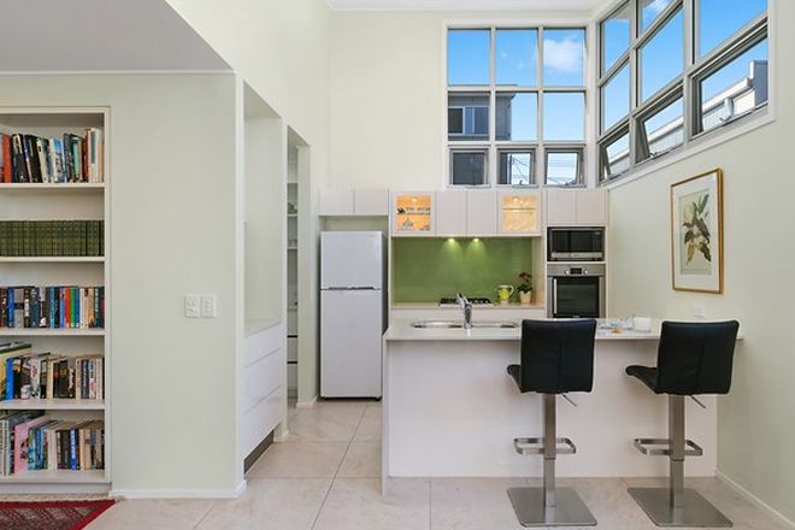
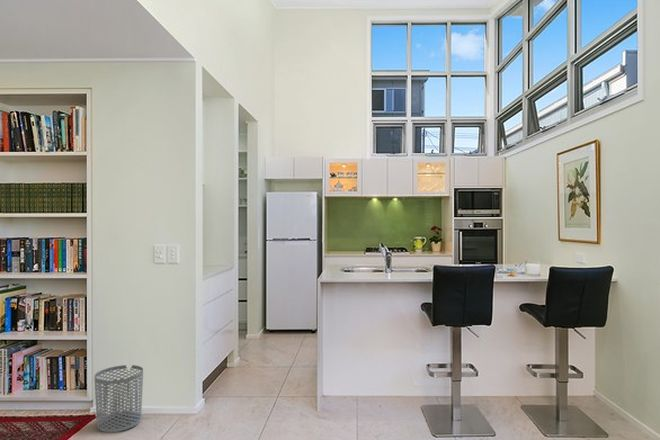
+ waste bin (119, 397)
